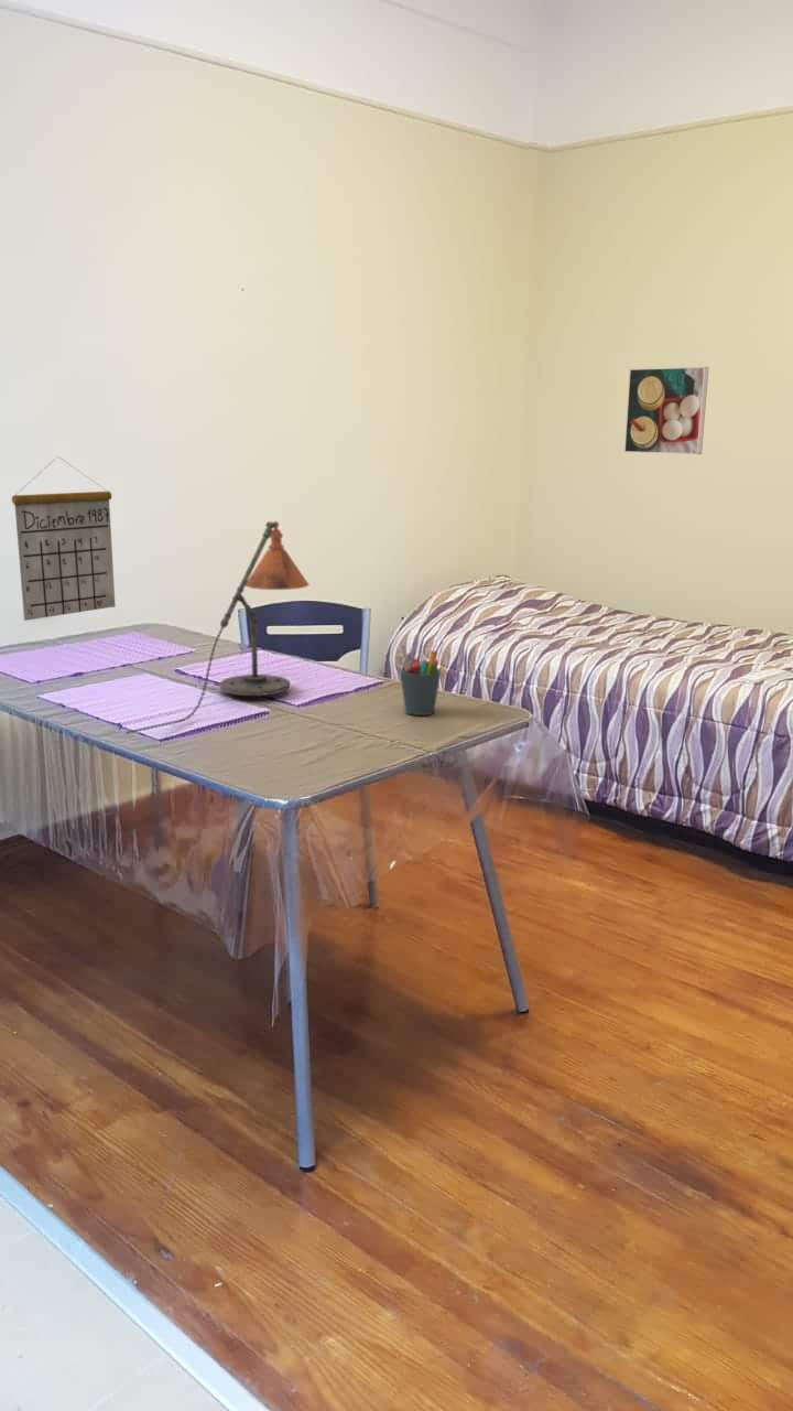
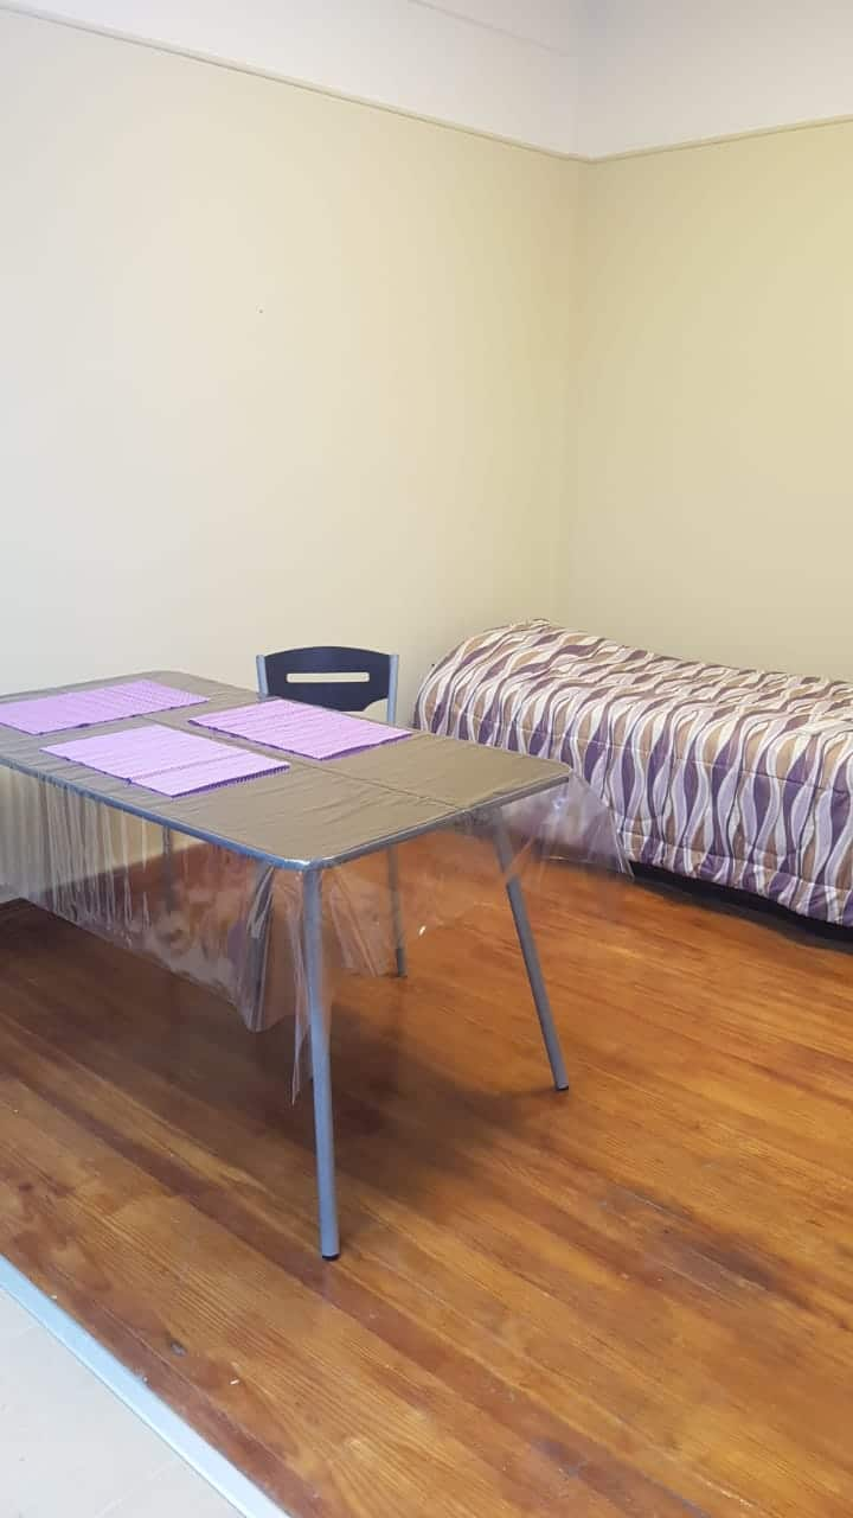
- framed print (664, 410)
- desk lamp (220, 622)
- calendar (66, 551)
- pen holder (421, 679)
